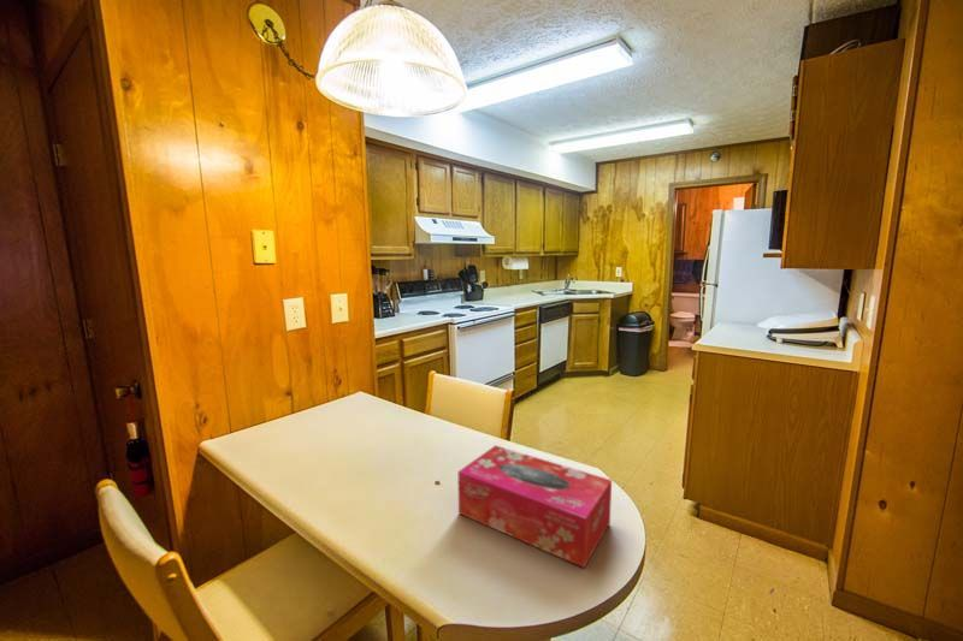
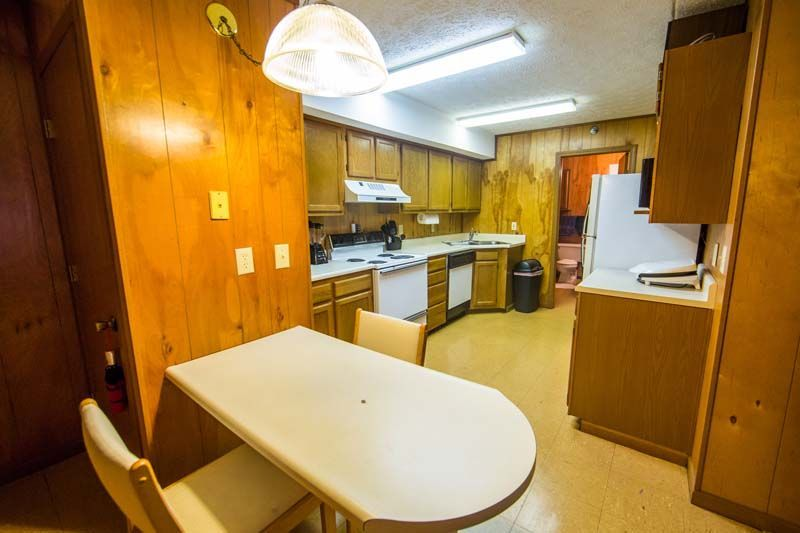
- tissue box (532, 497)
